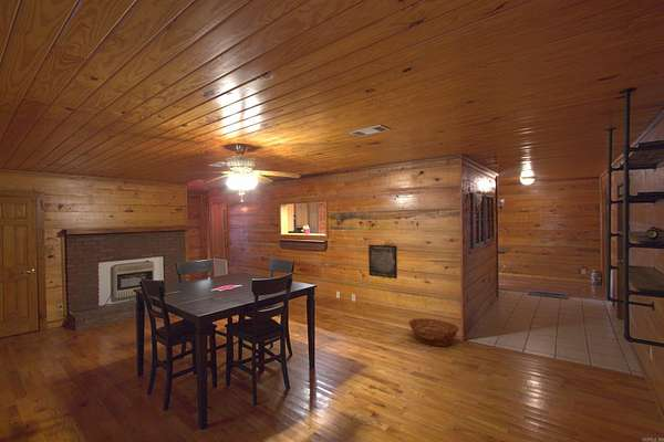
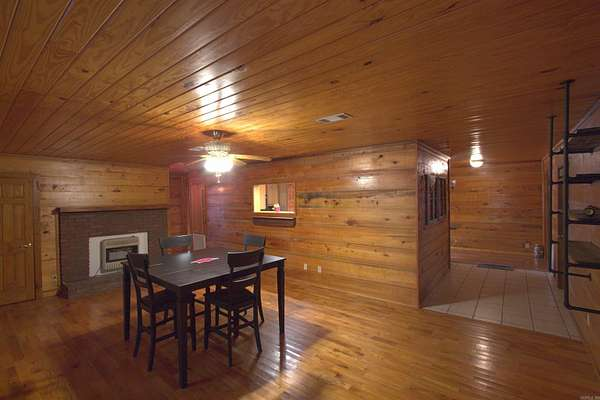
- basket (433, 332)
- wall art (382, 261)
